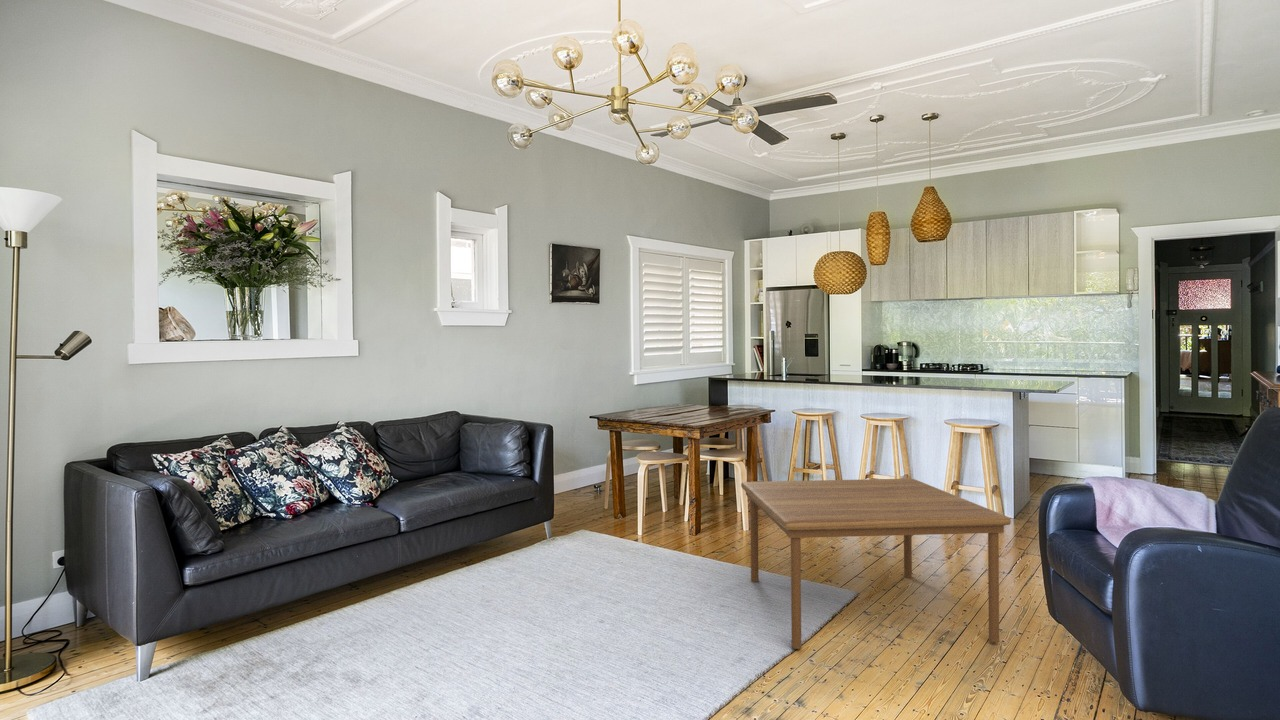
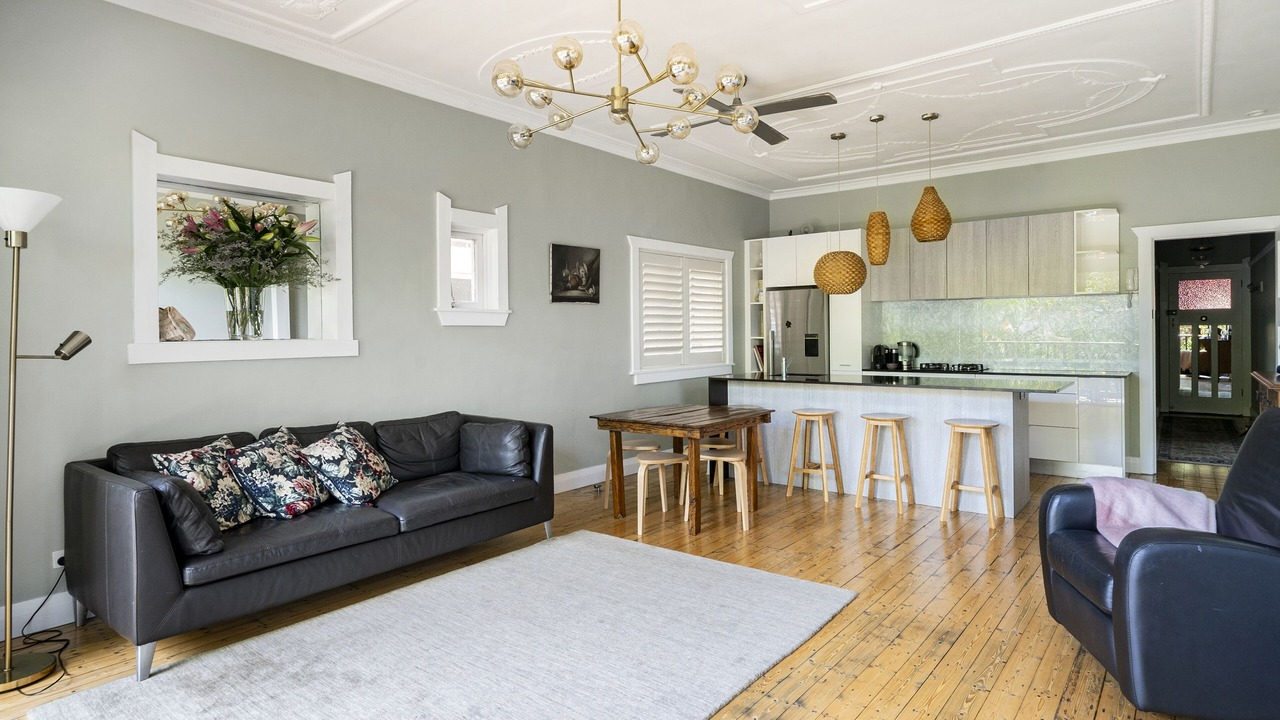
- coffee table (859, 535)
